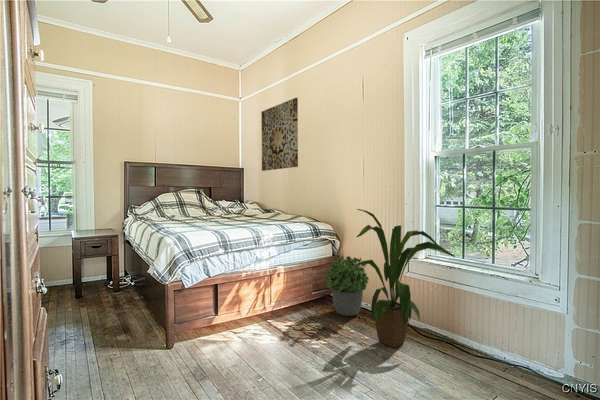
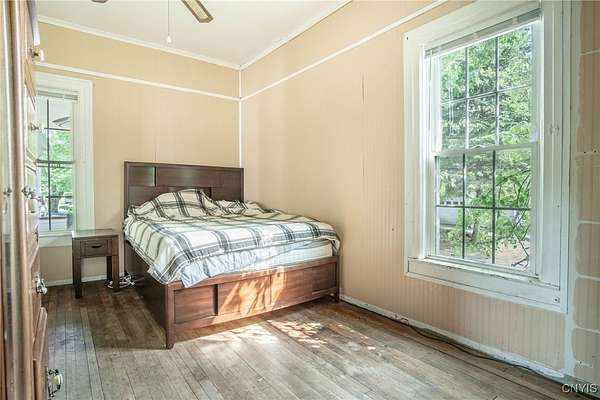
- house plant (400, 279)
- potted plant (346, 283)
- wall art (278, 137)
